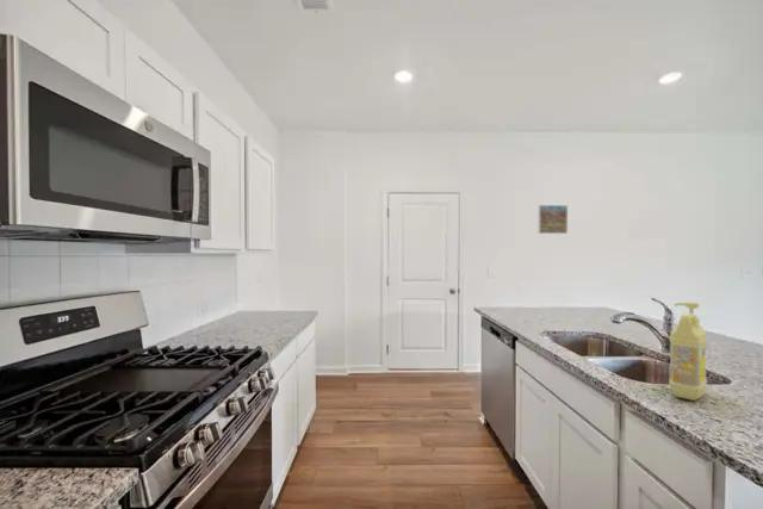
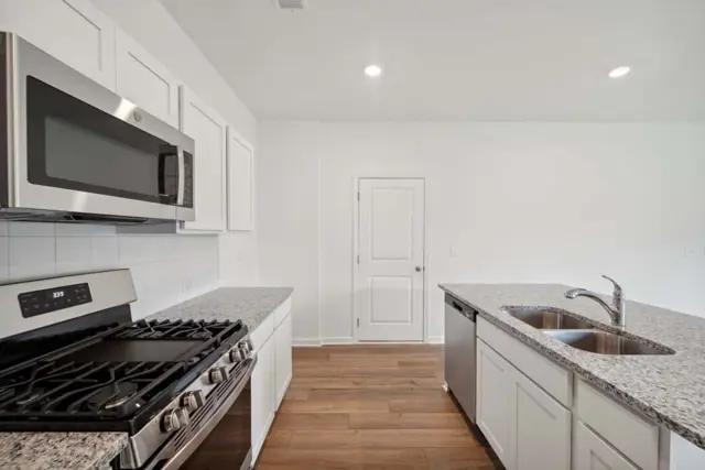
- detergent (687, 348)
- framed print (552, 219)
